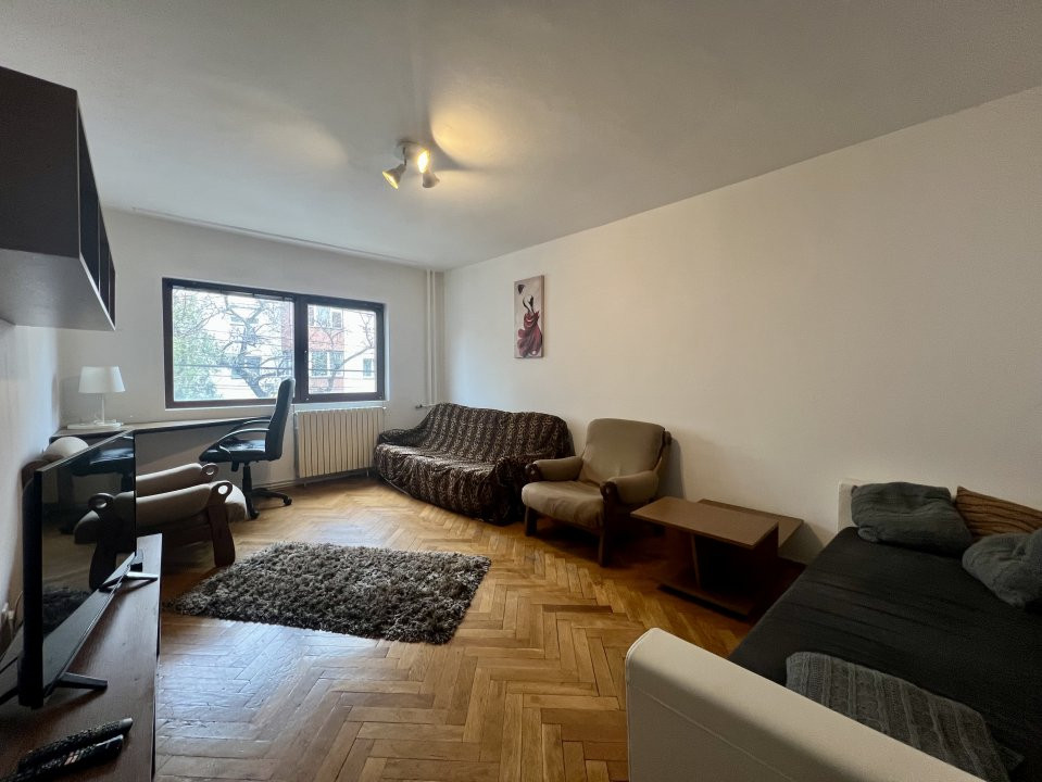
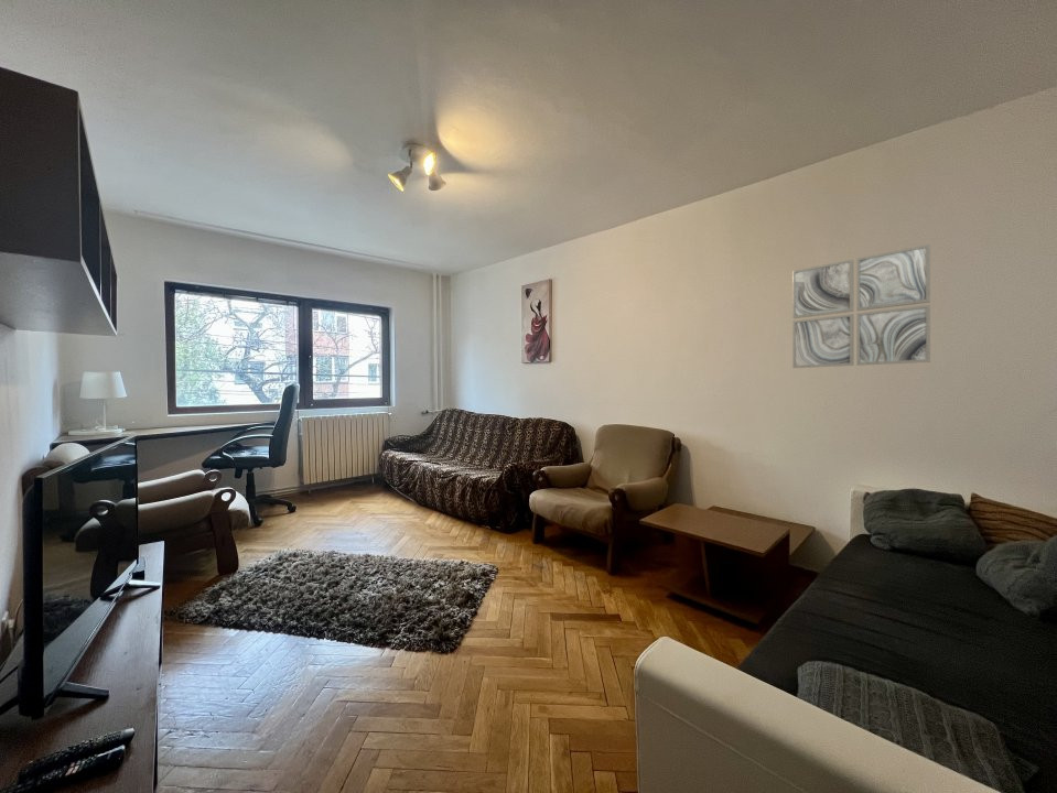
+ wall art (853, 311)
